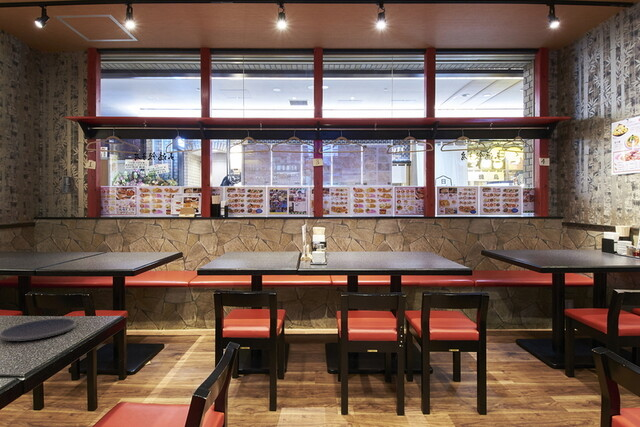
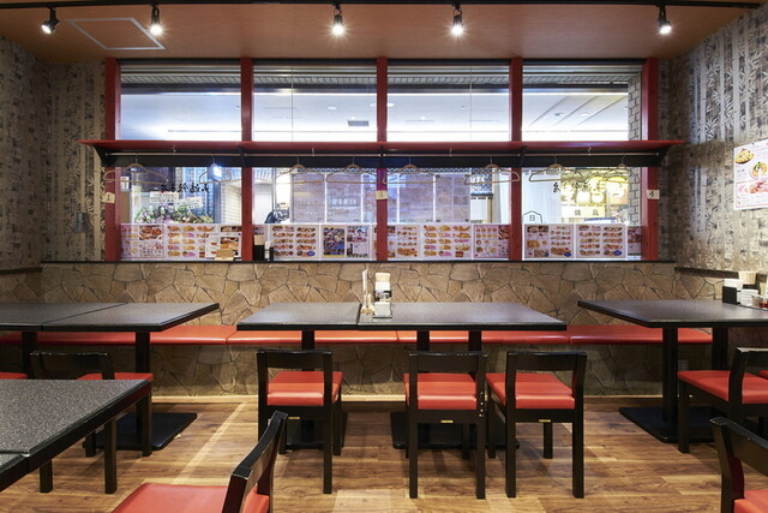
- plate (39, 329)
